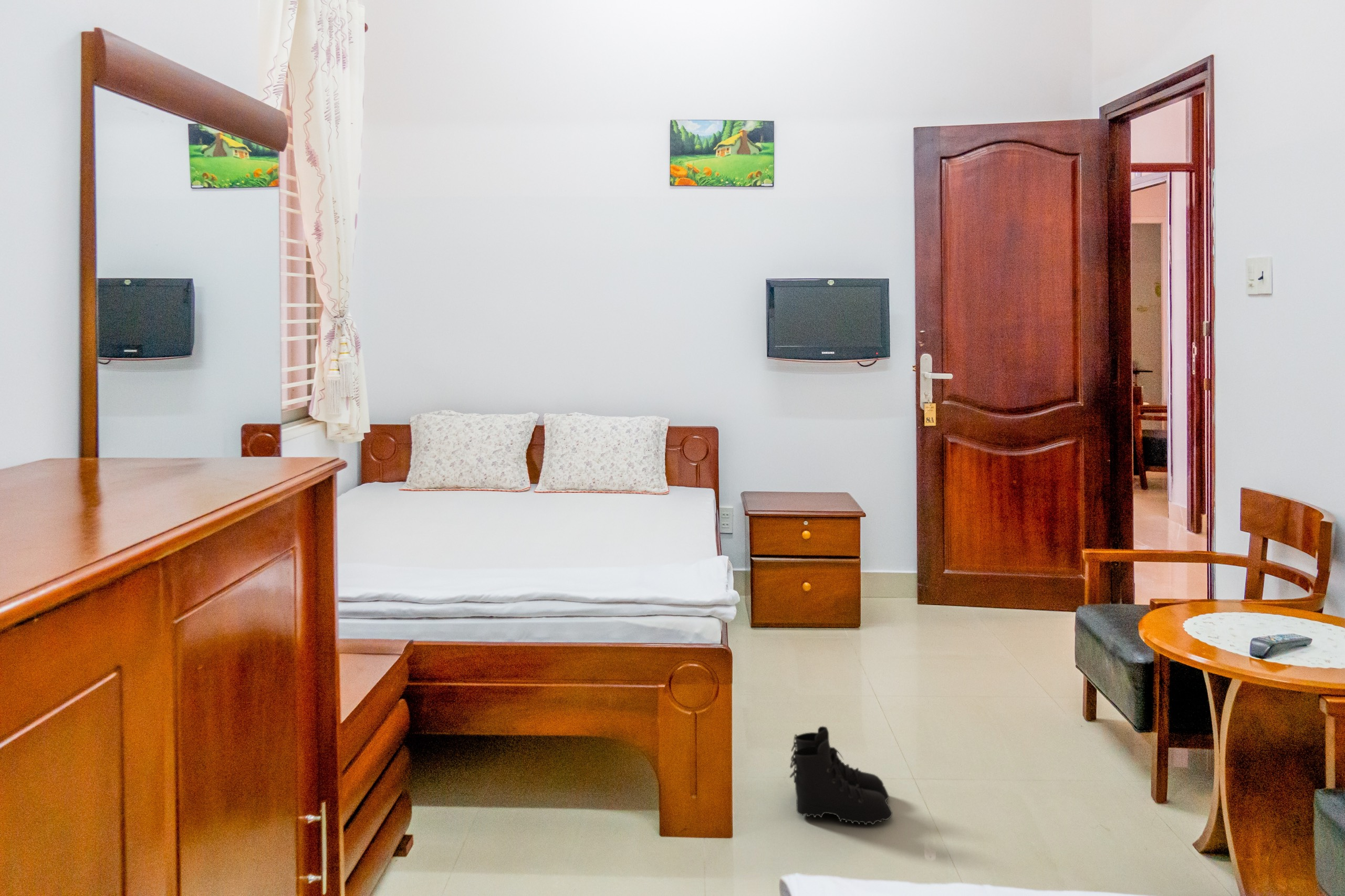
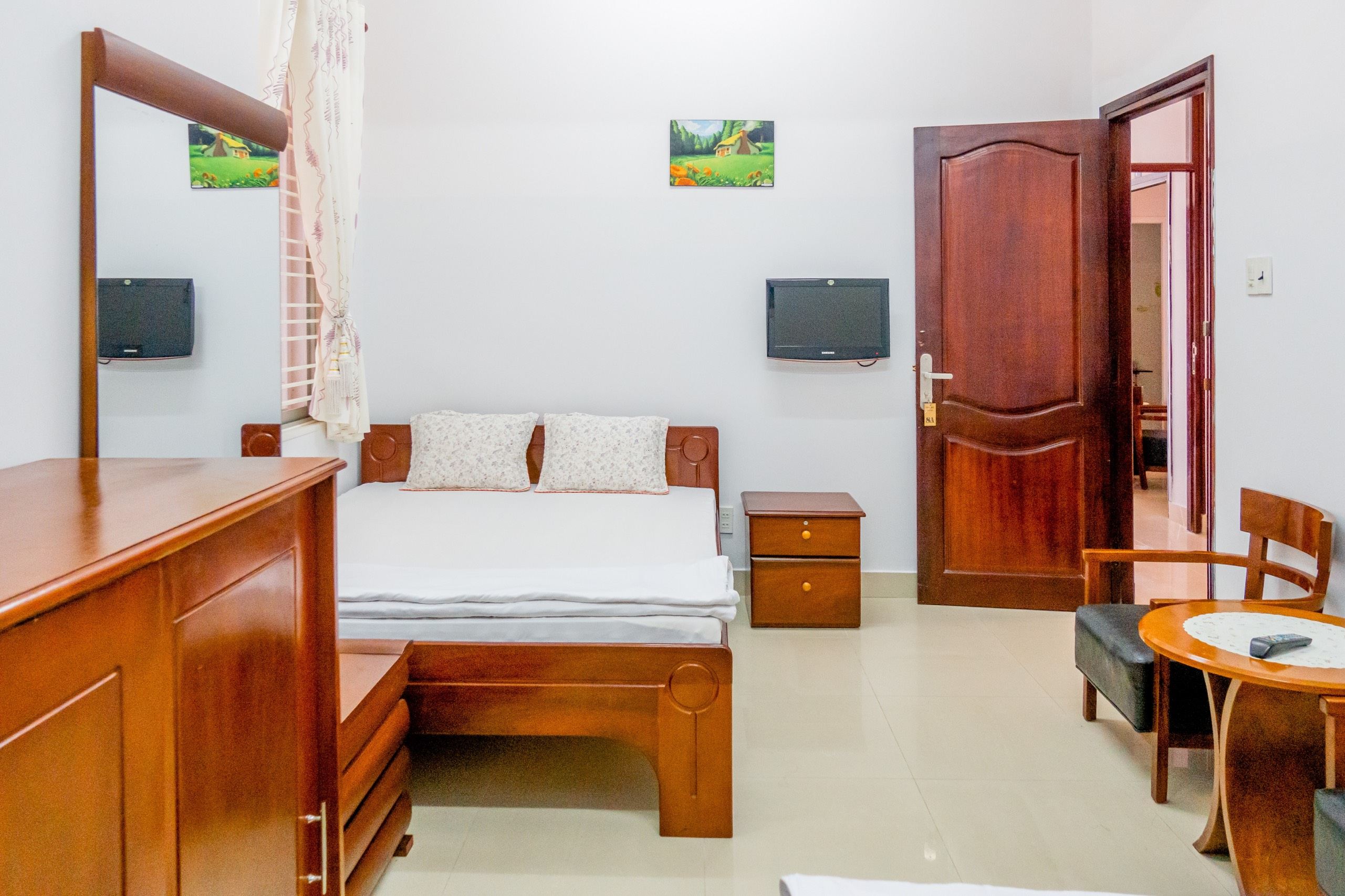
- boots (840, 770)
